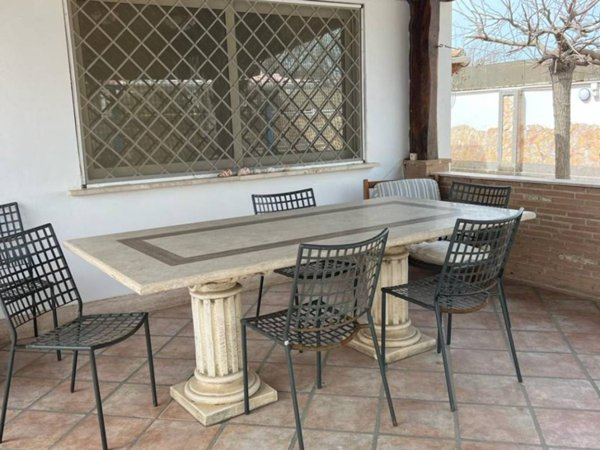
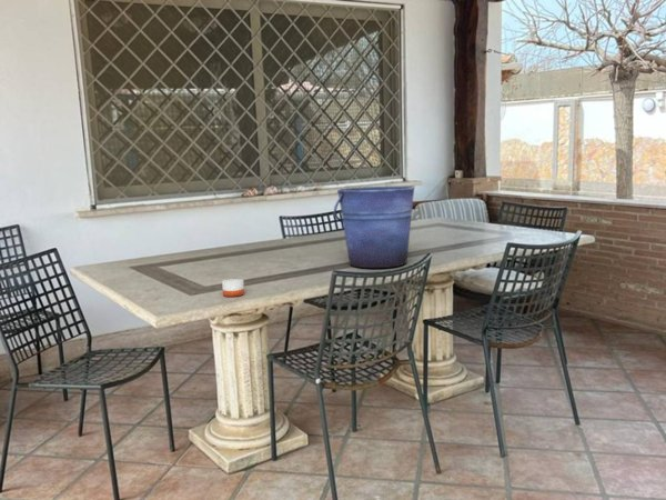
+ candle (232, 279)
+ bucket (374, 226)
